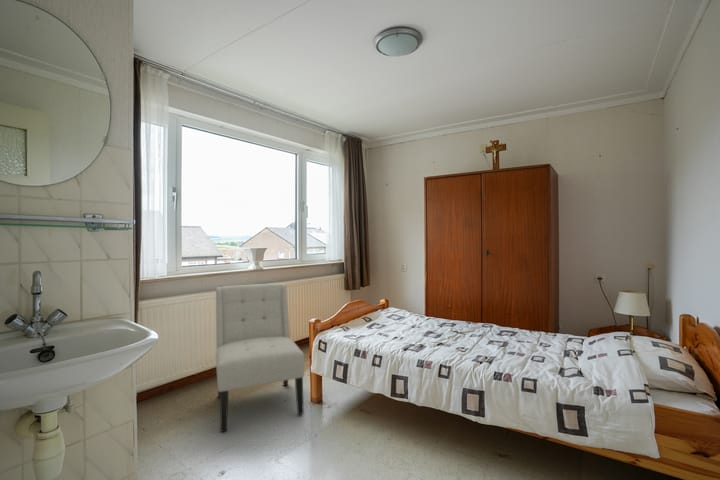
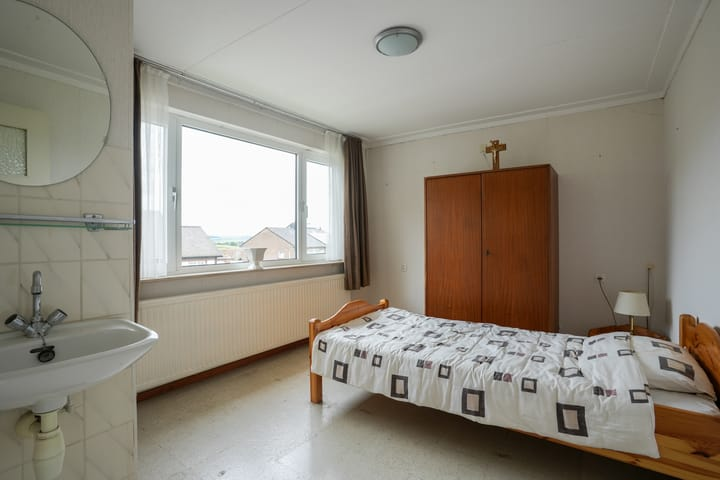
- chair (256, 345)
